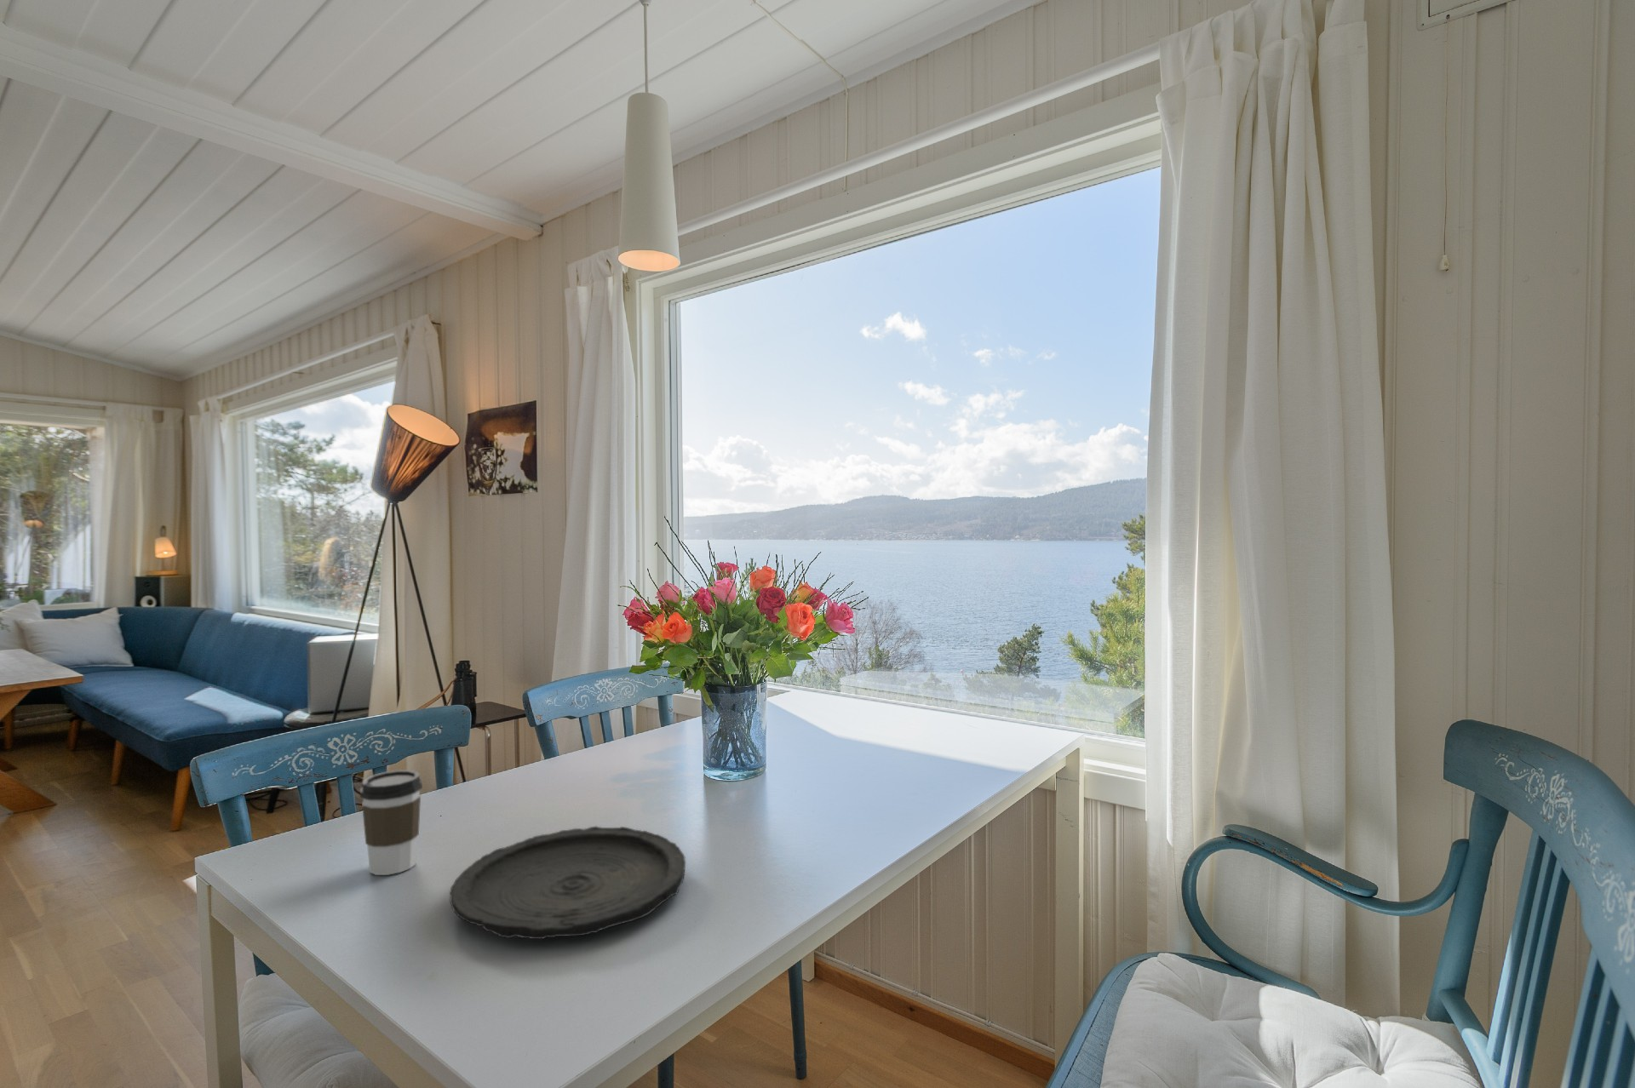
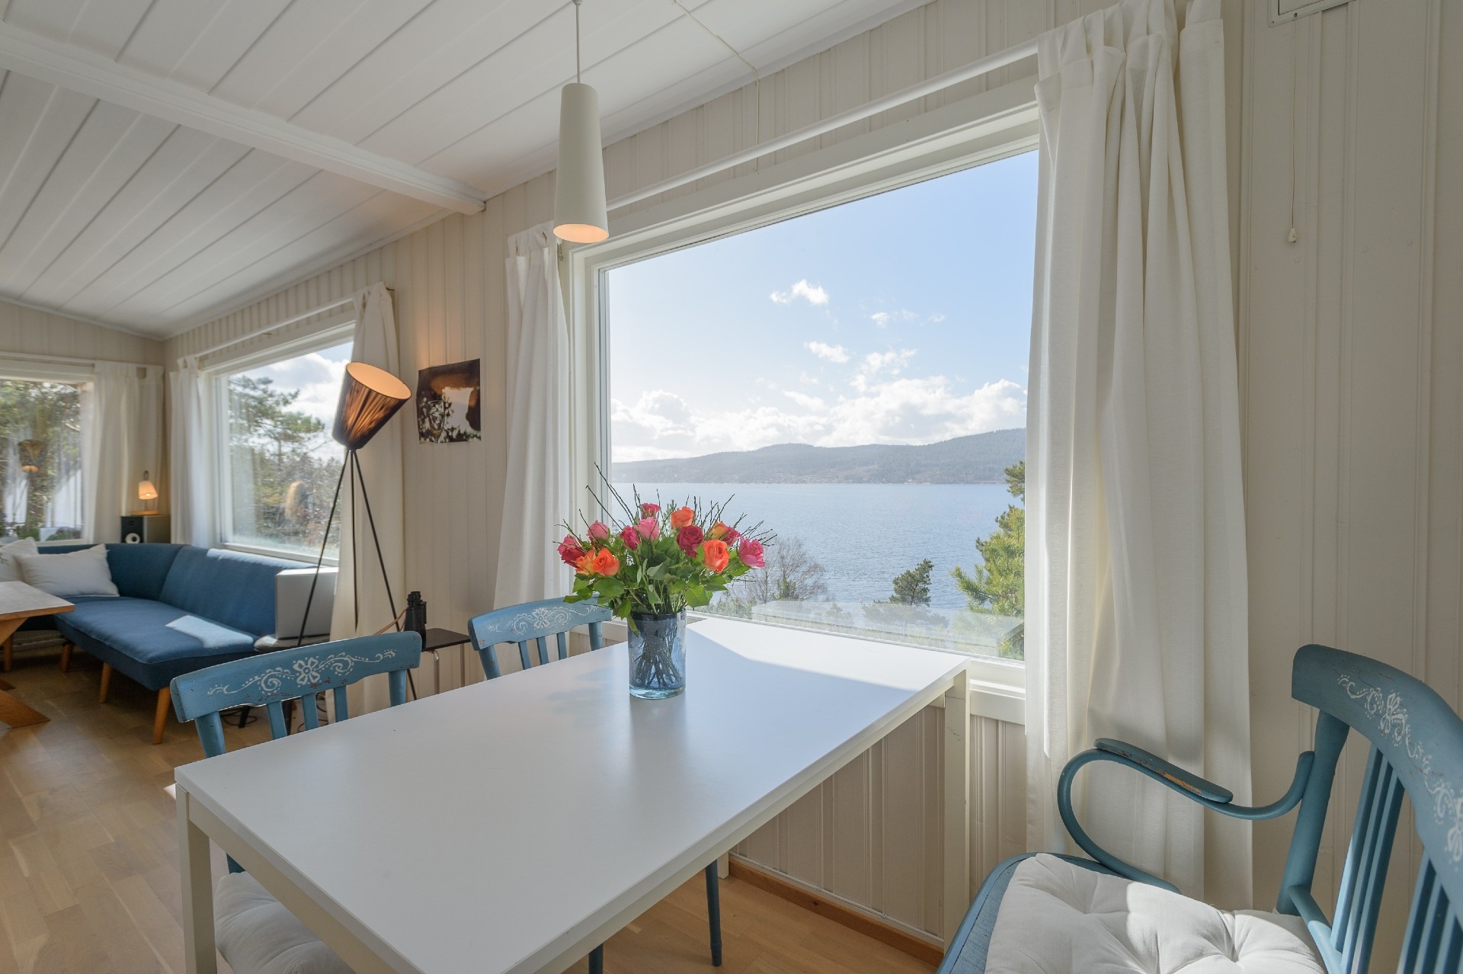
- plate (572, 879)
- coffee cup (391, 822)
